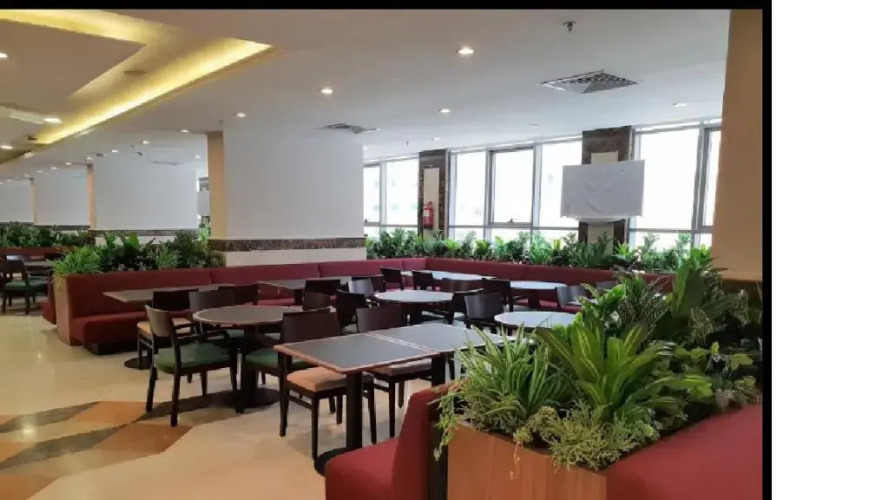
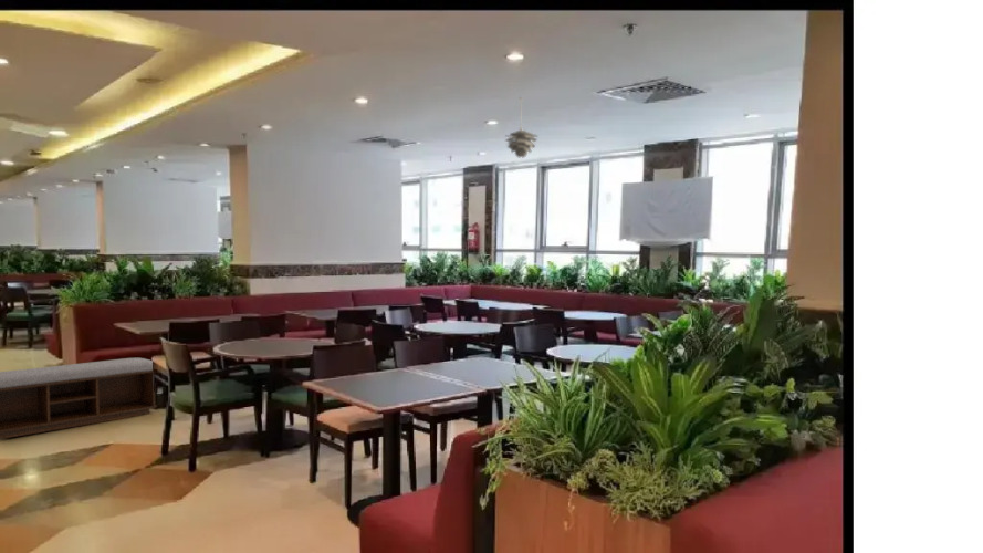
+ bench (67, 394)
+ pendant light (521, 127)
